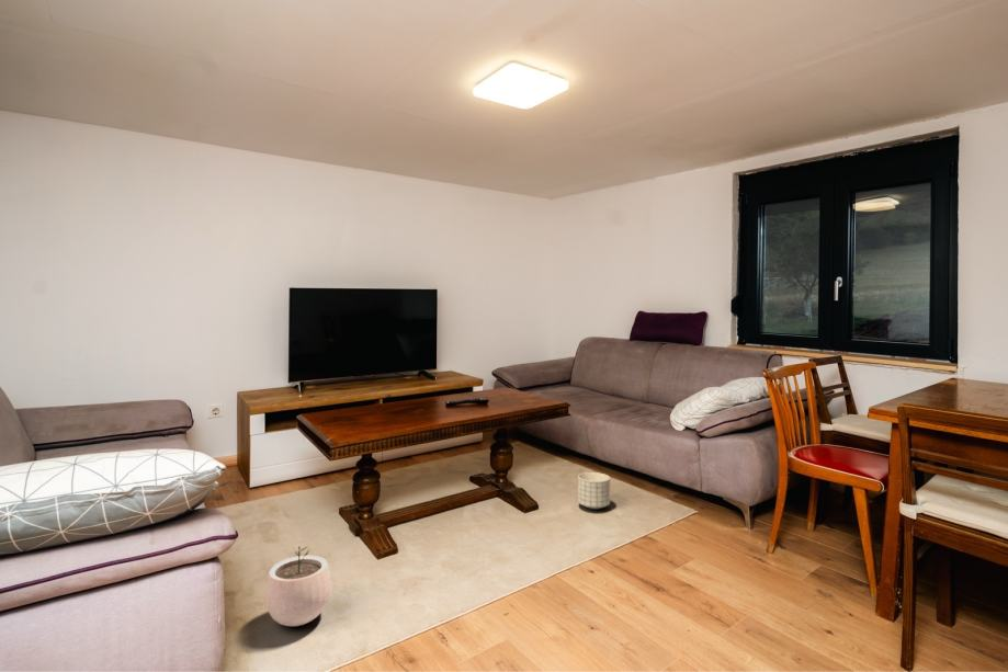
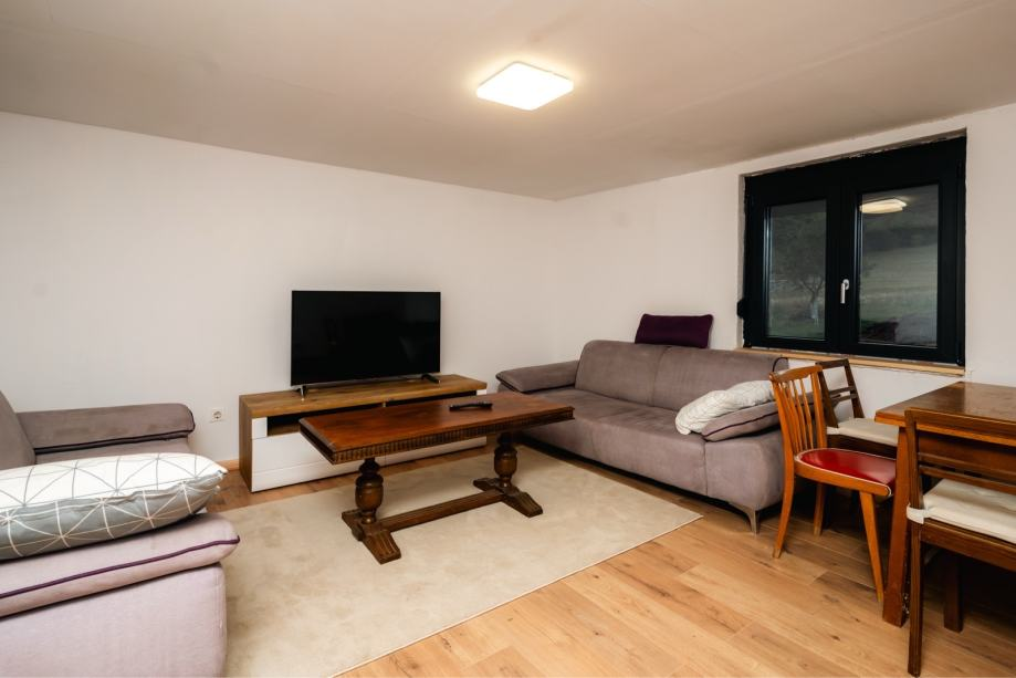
- plant pot (298, 581)
- planter (593, 491)
